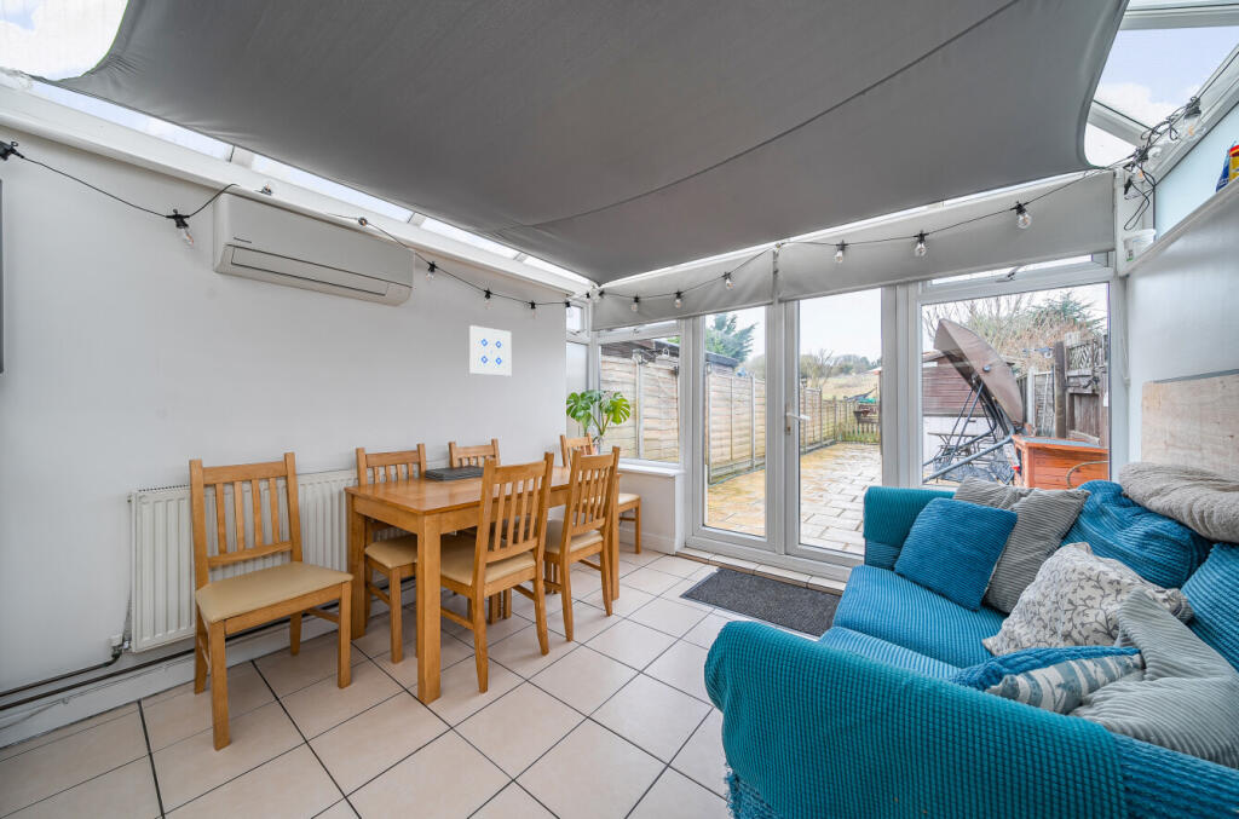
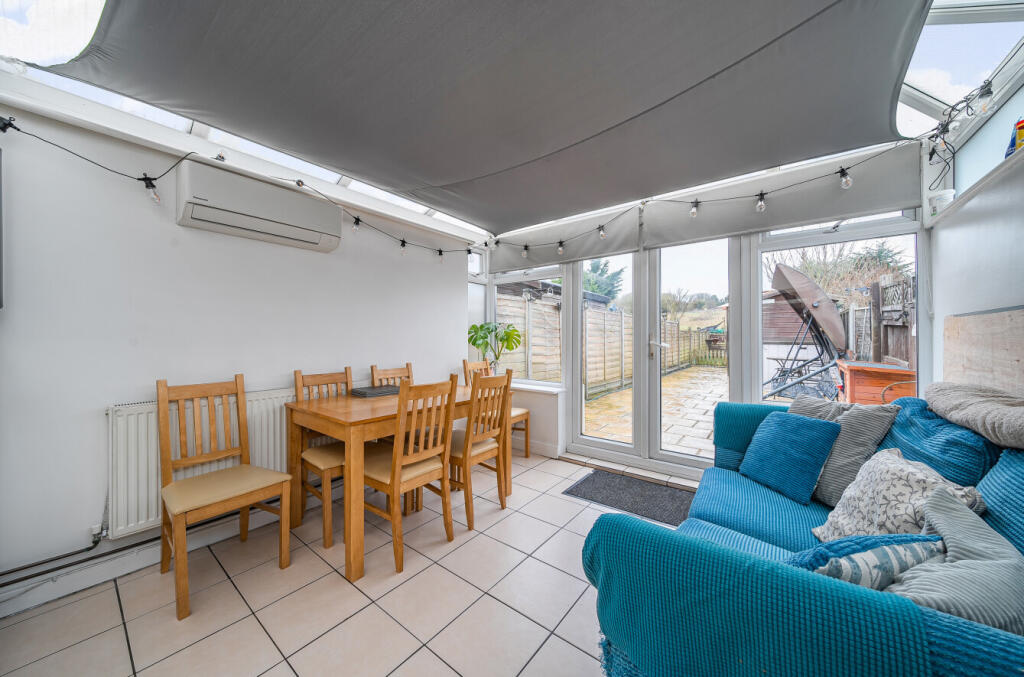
- wall art (491, 351)
